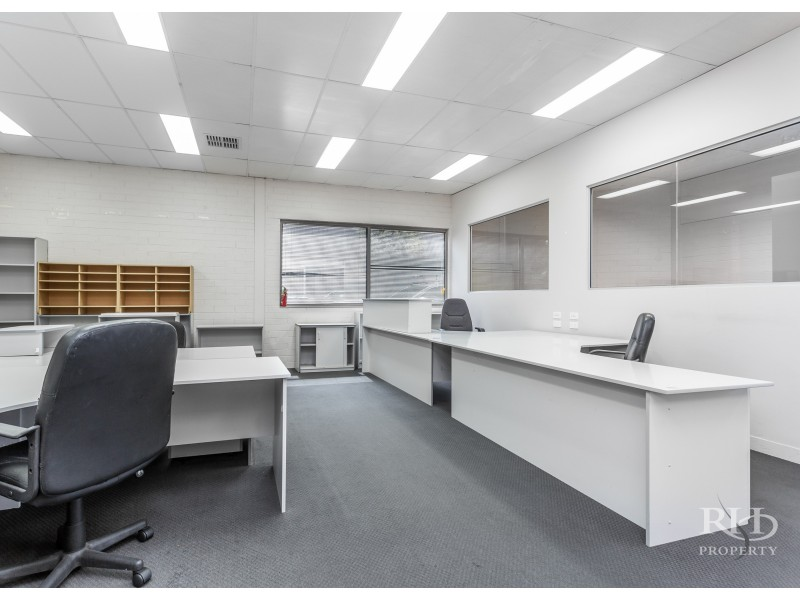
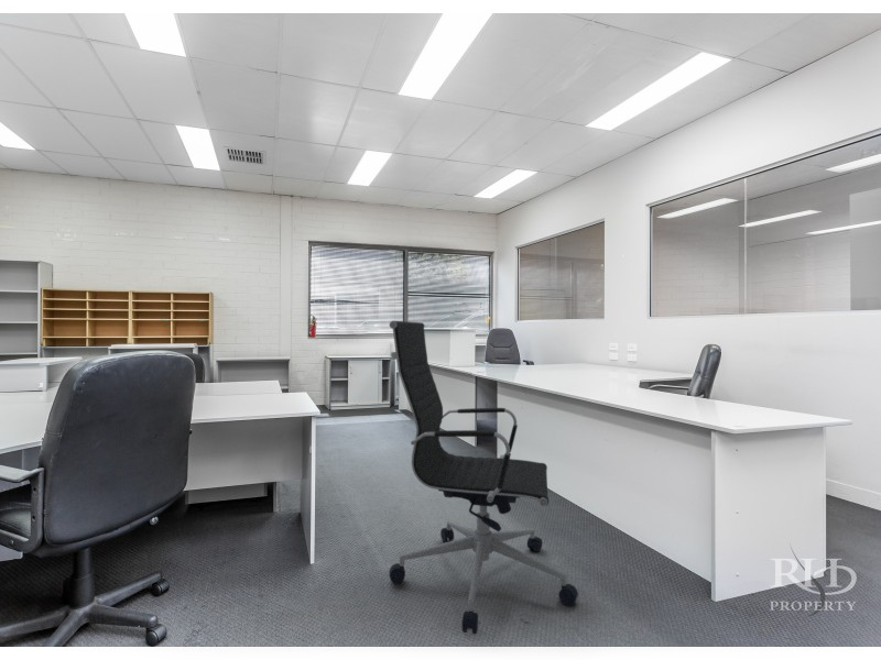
+ office chair (482, 458)
